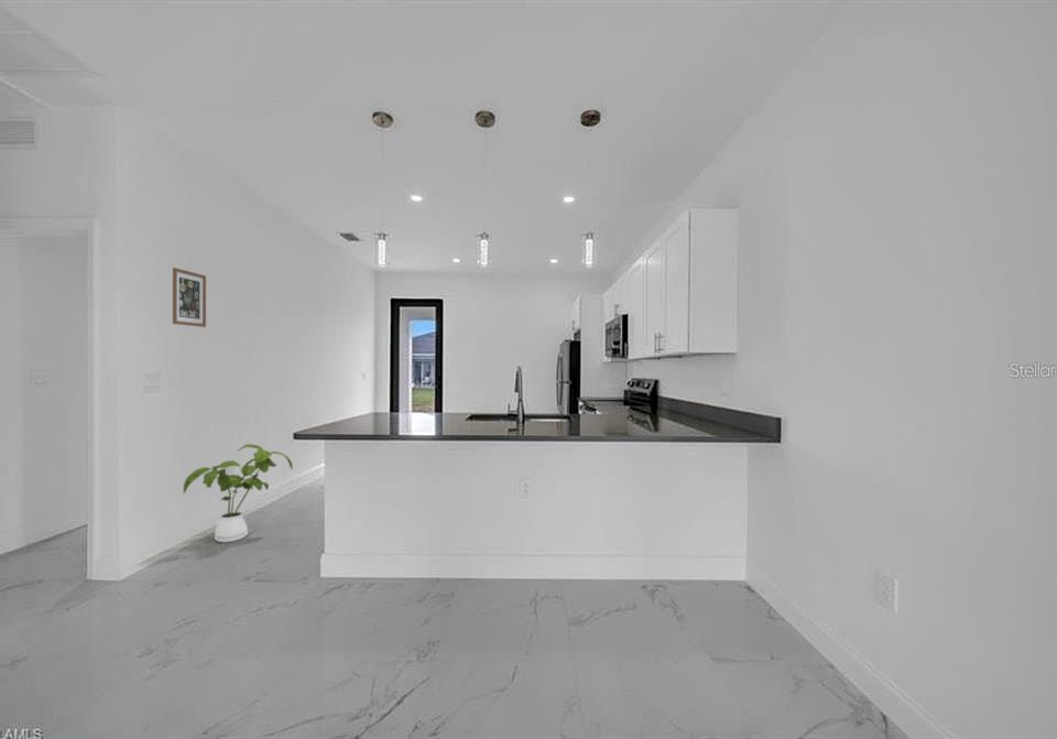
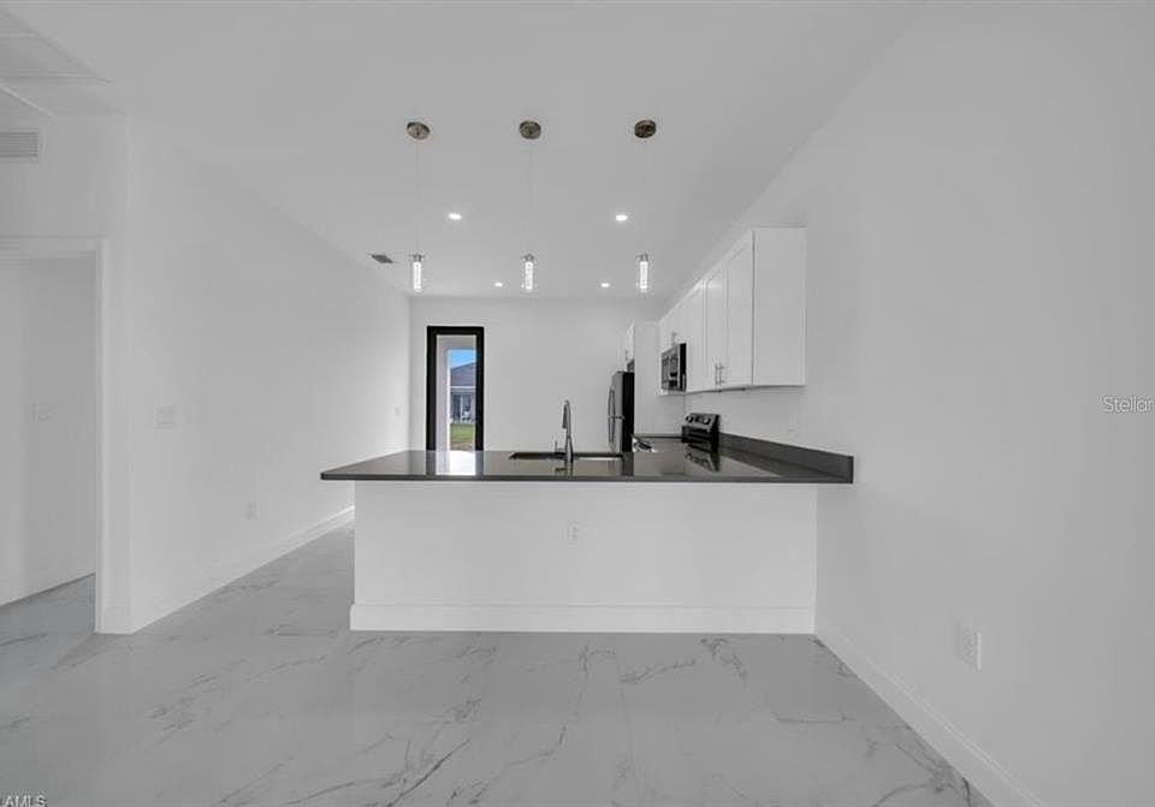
- wall art (189, 298)
- house plant (248, 490)
